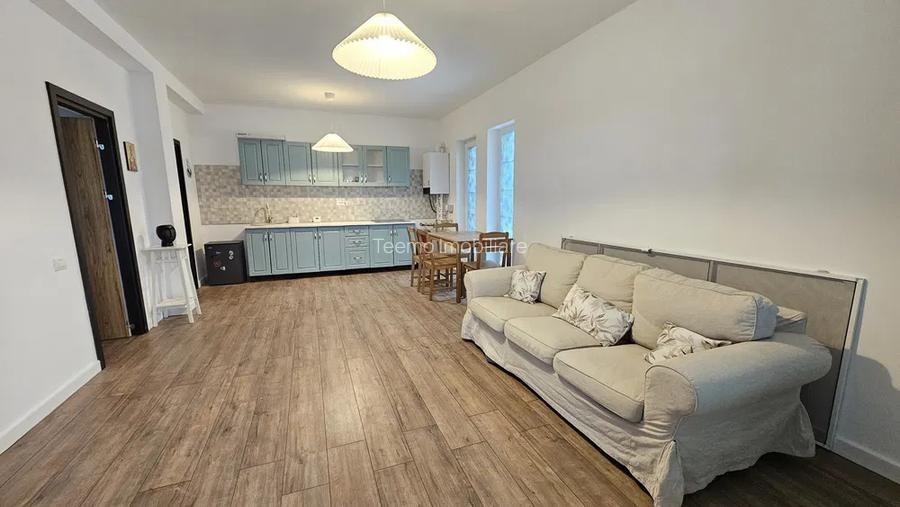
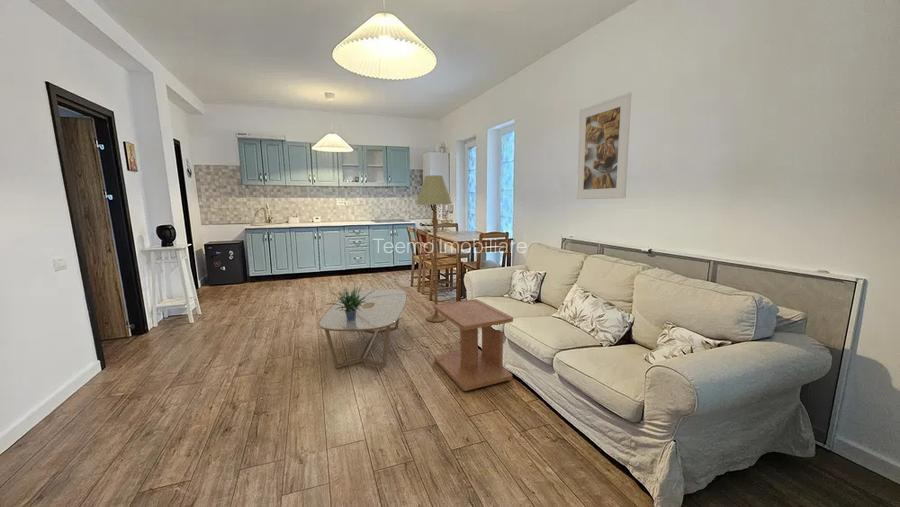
+ coffee table (369, 325)
+ side table (470, 340)
+ potted plant (351, 299)
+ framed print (601, 151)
+ floor lamp (435, 249)
